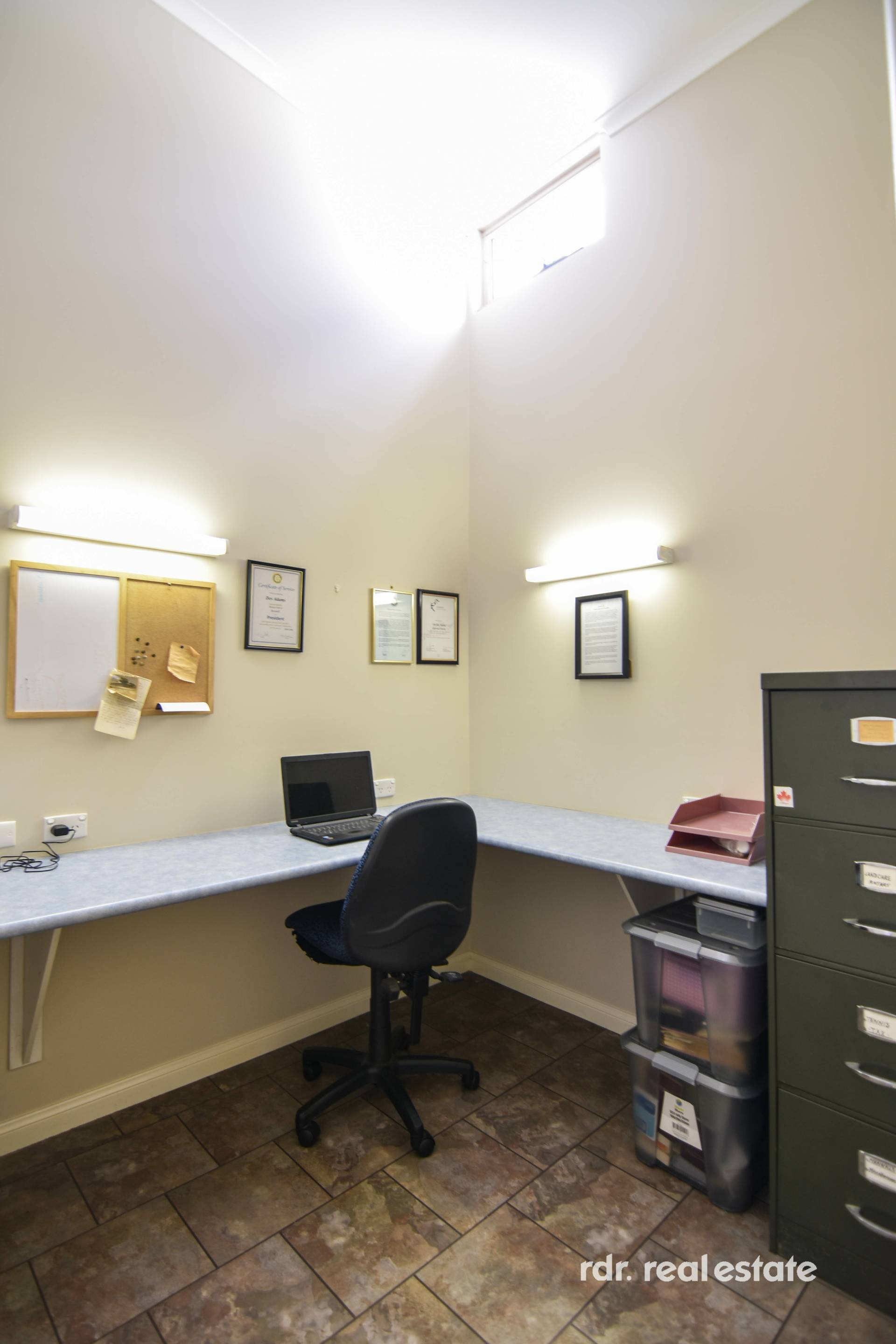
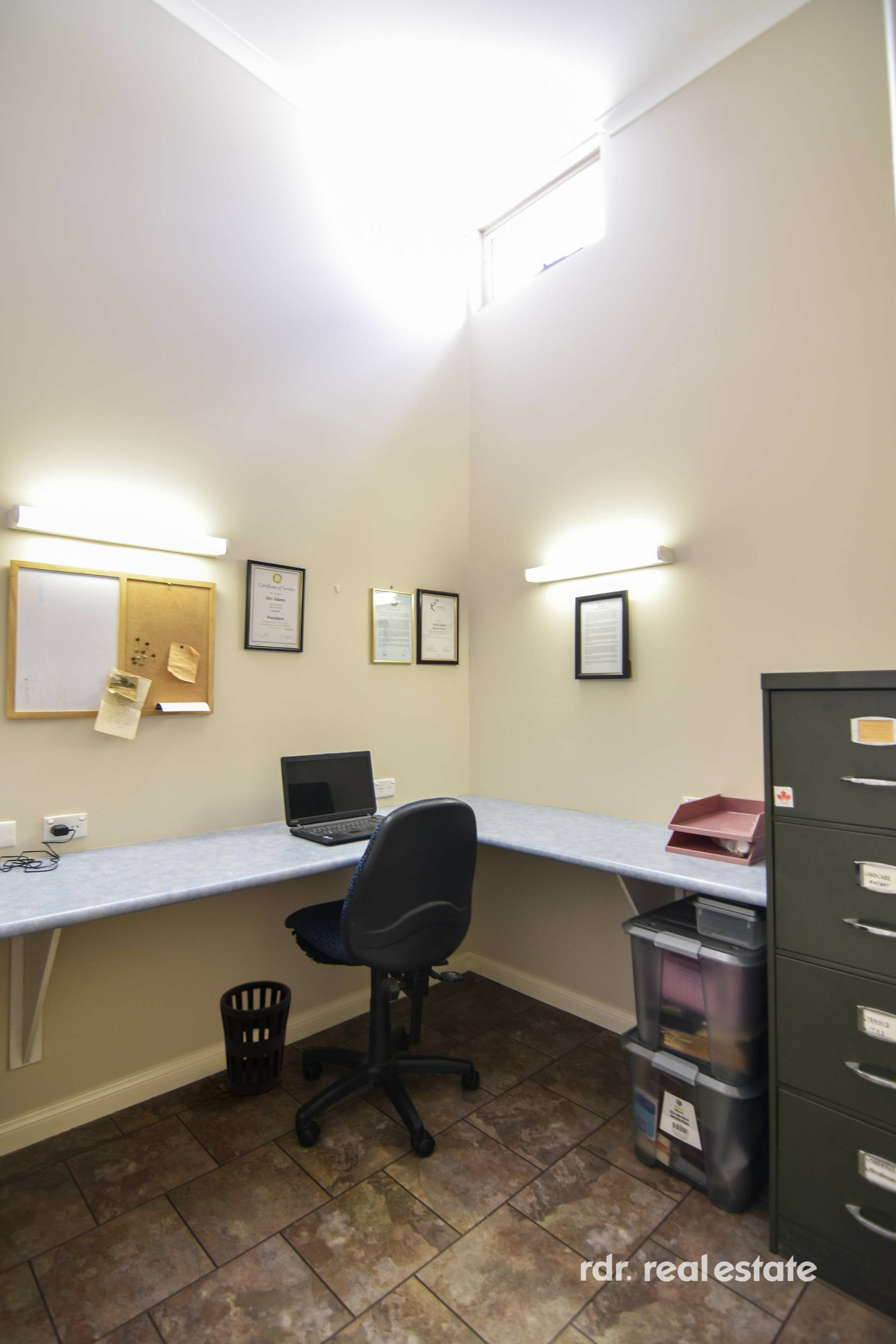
+ wastebasket (253, 1036)
